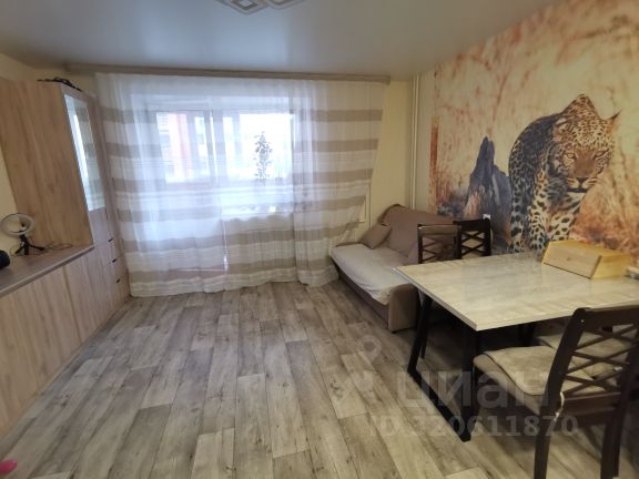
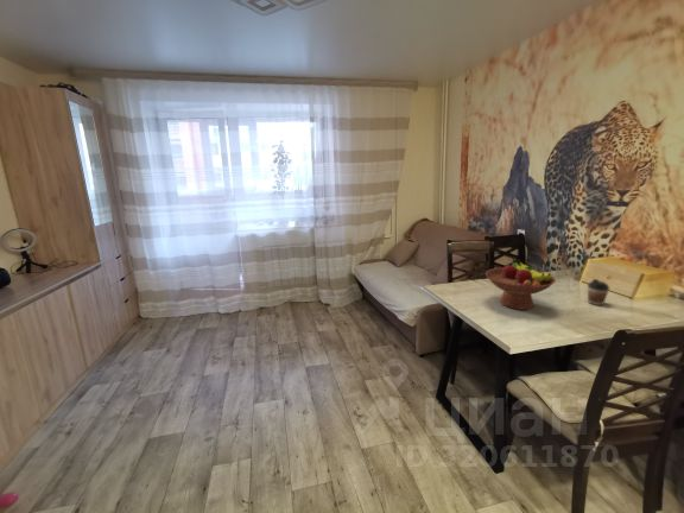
+ fruit bowl (518, 284)
+ coffee cup (597, 291)
